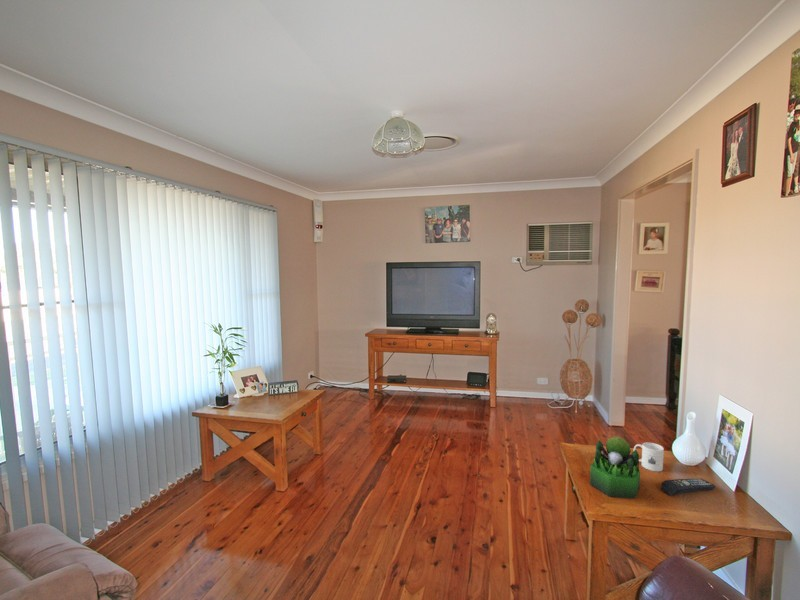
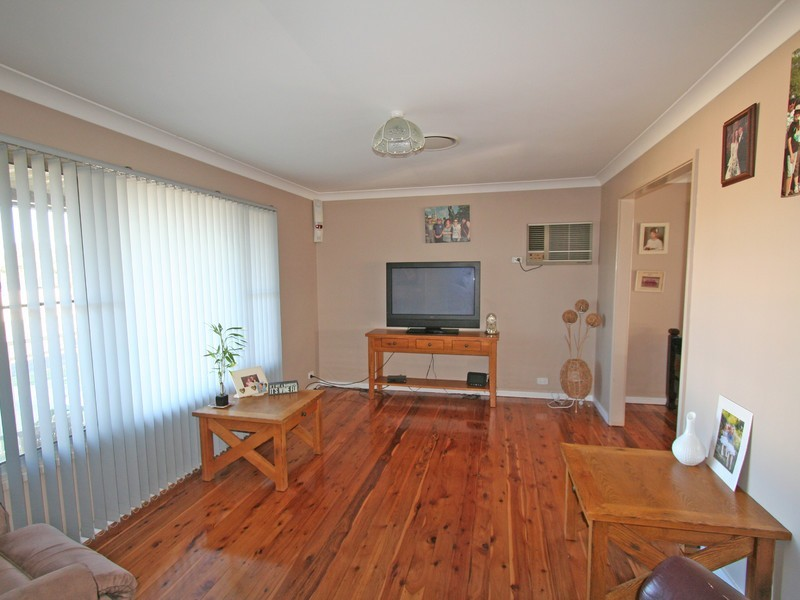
- mug (647, 455)
- plant (615, 463)
- remote control (687, 485)
